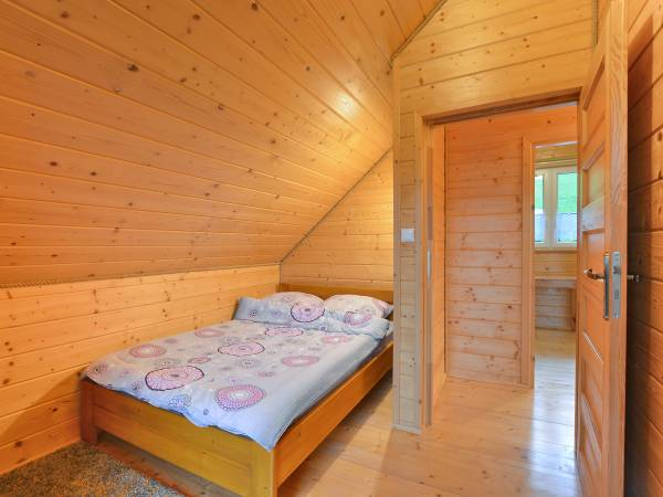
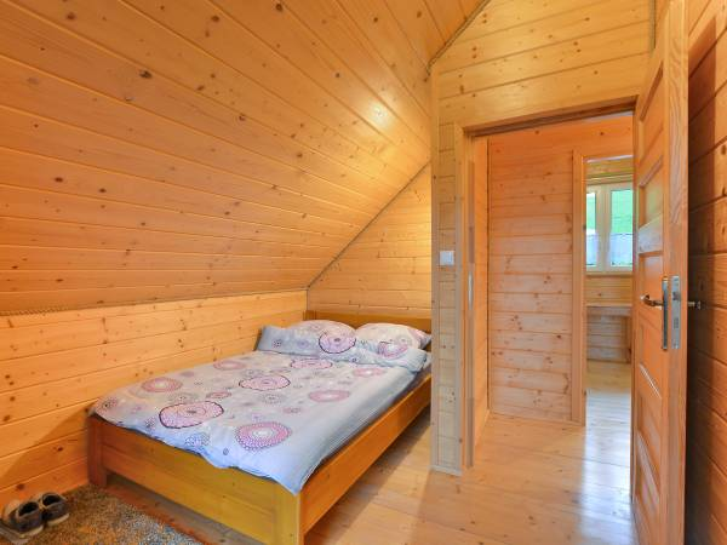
+ shoes (34, 507)
